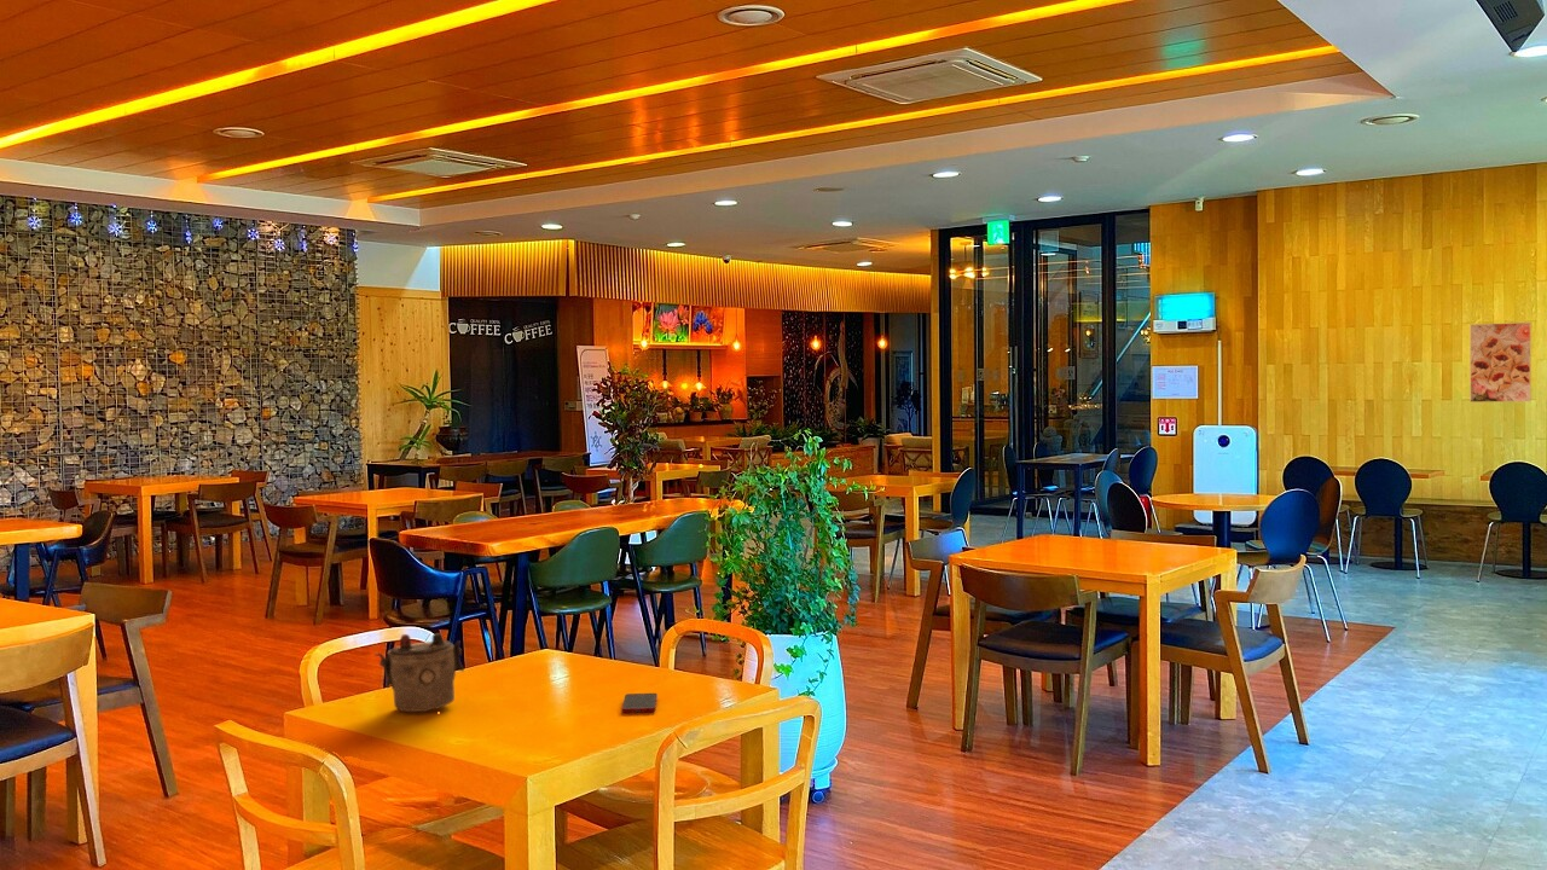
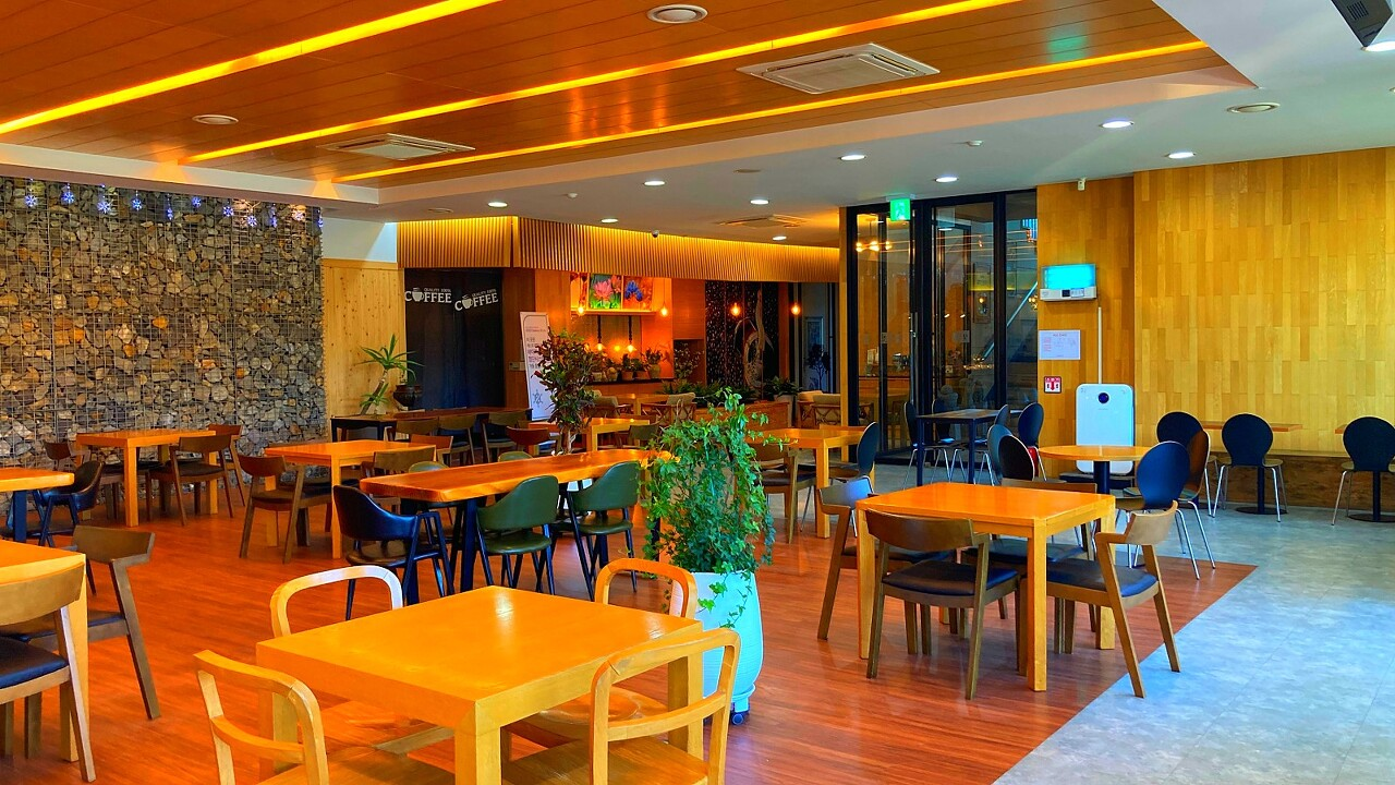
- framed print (1500, 362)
- cell phone (639, 702)
- teapot (419, 669)
